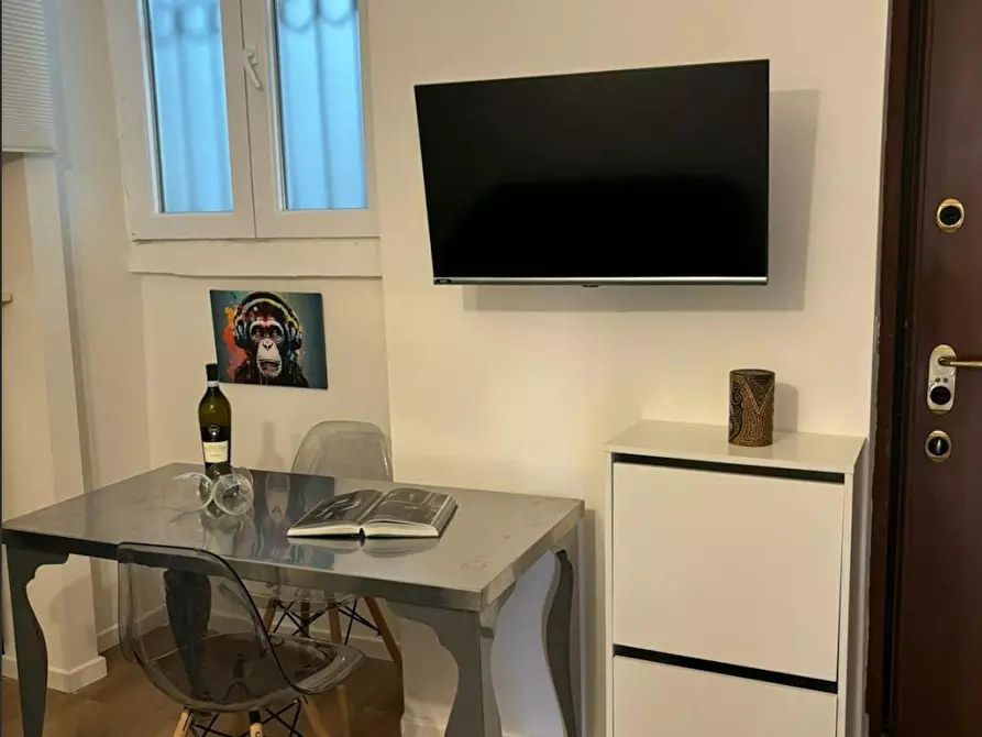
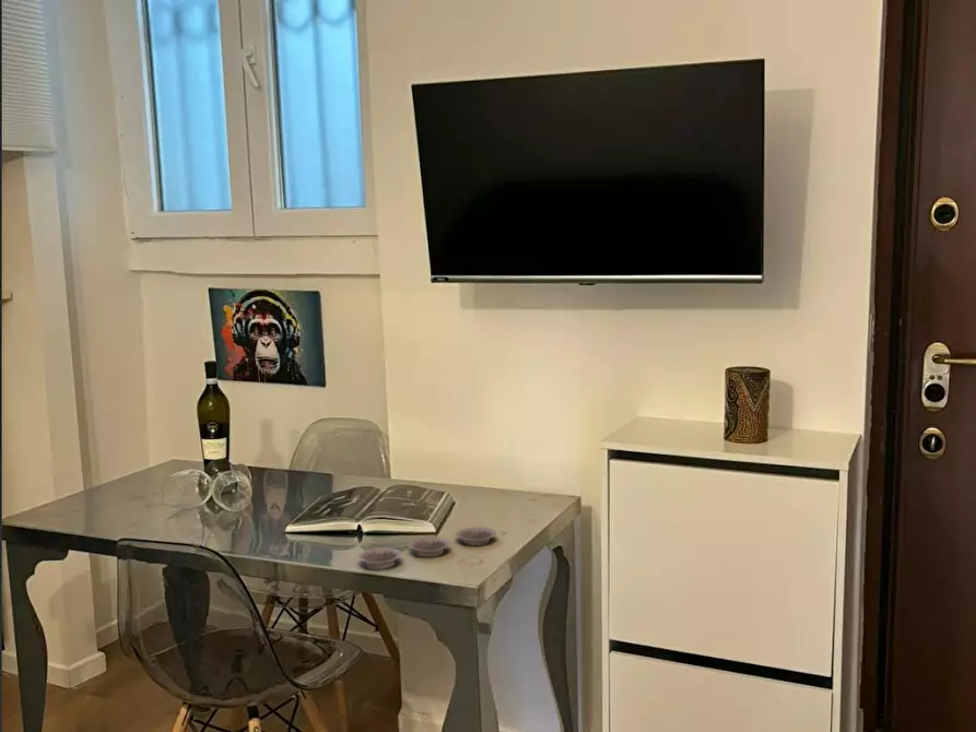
+ plate (430, 547)
